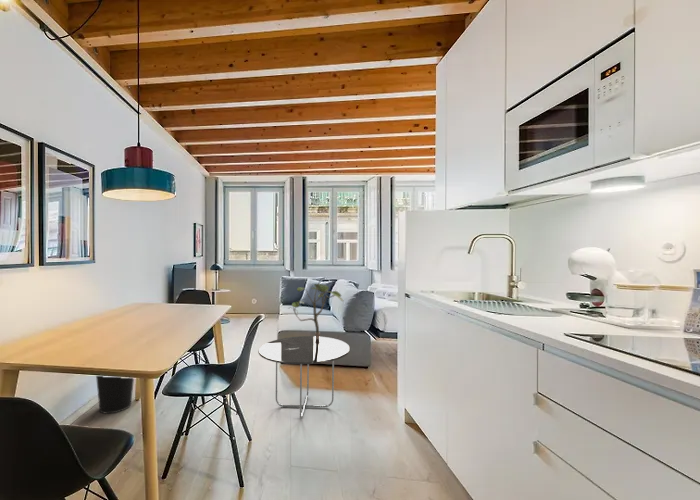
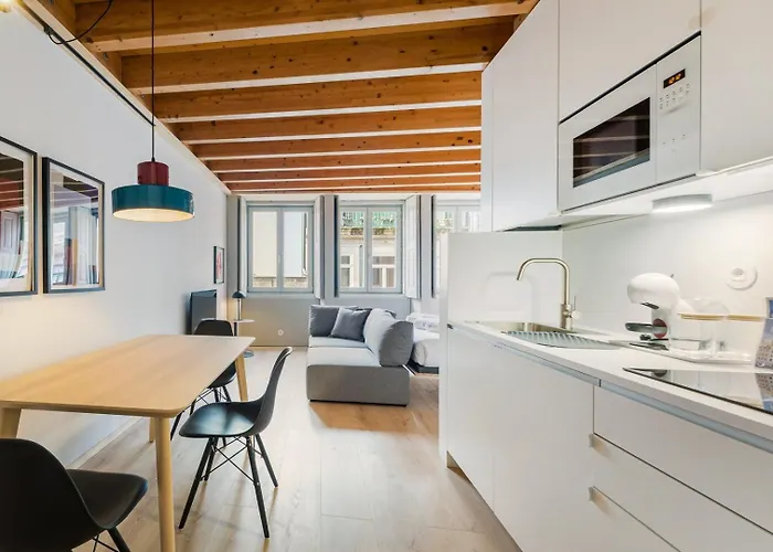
- side table (307, 377)
- potted plant (314, 313)
- wastebasket (115, 387)
